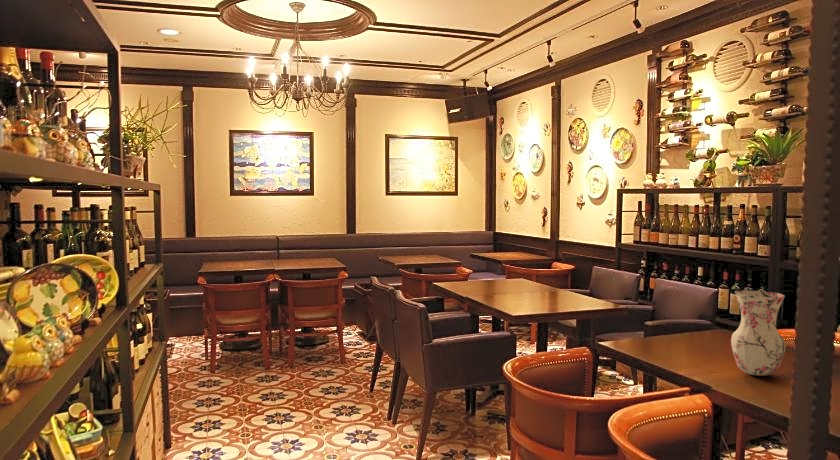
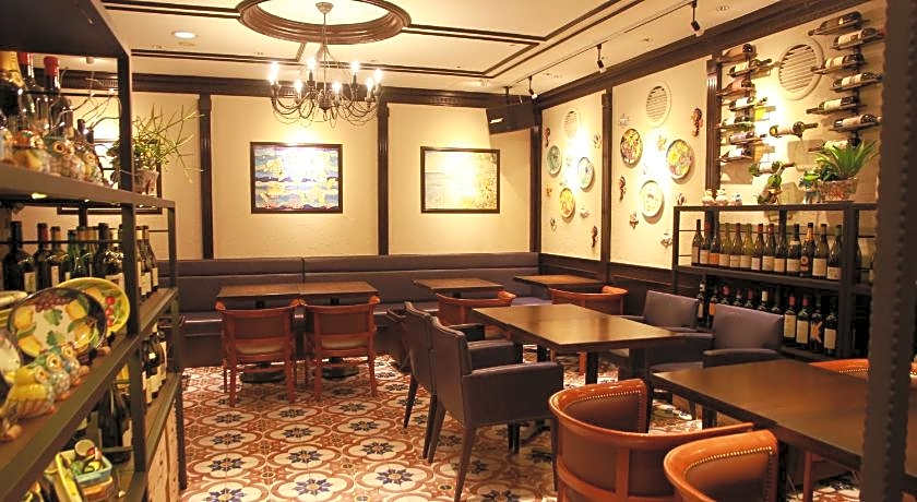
- vase (757, 333)
